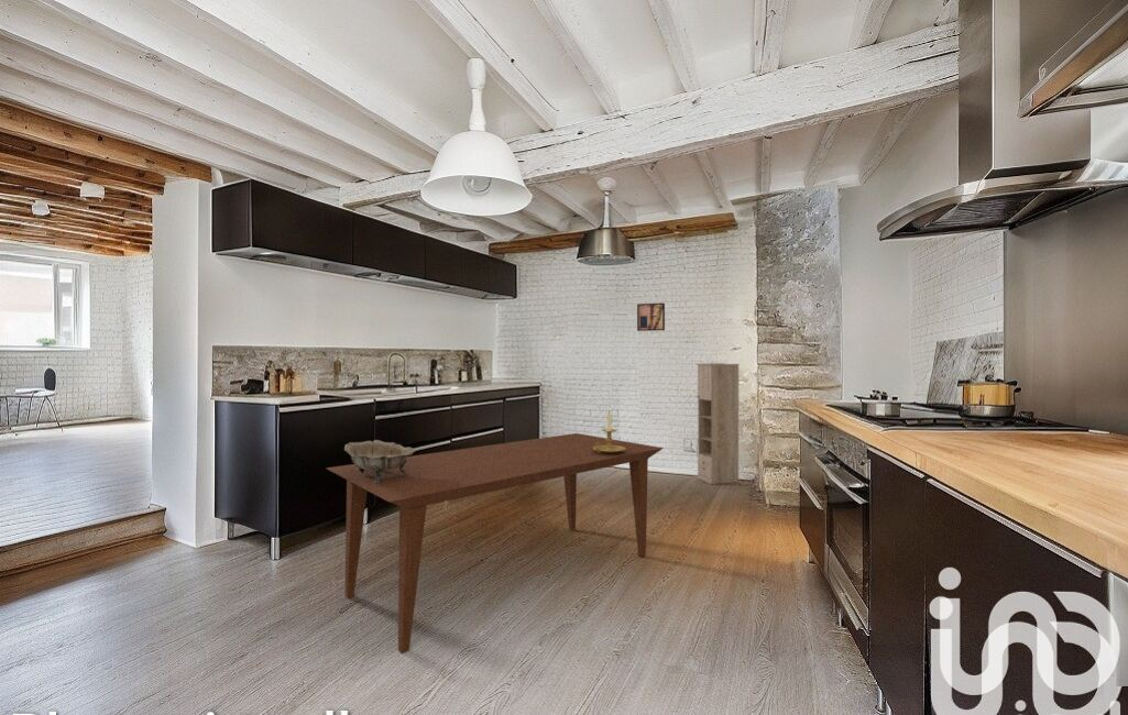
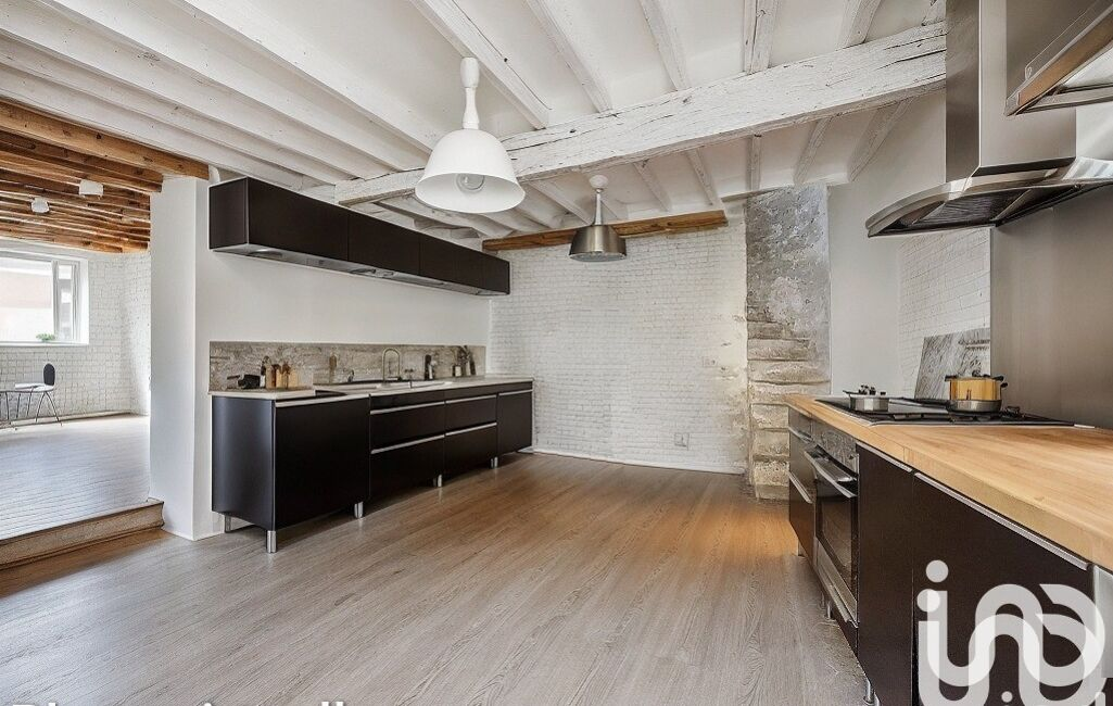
- dining table (503, 488)
- candle holder (609, 431)
- decorative bowl (380, 460)
- wall art (650, 317)
- storage cabinet (716, 421)
